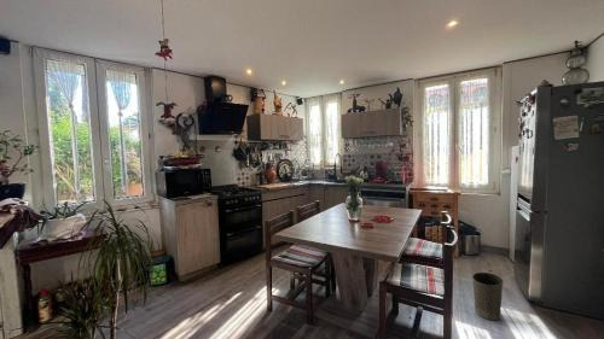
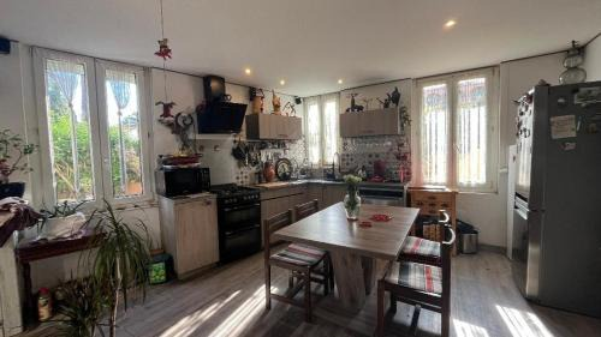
- waste basket (487, 296)
